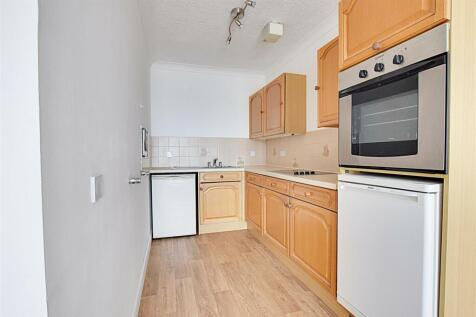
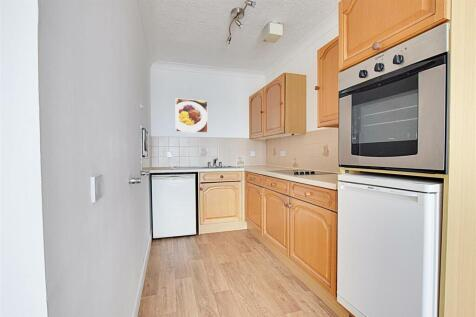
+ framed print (192, 116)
